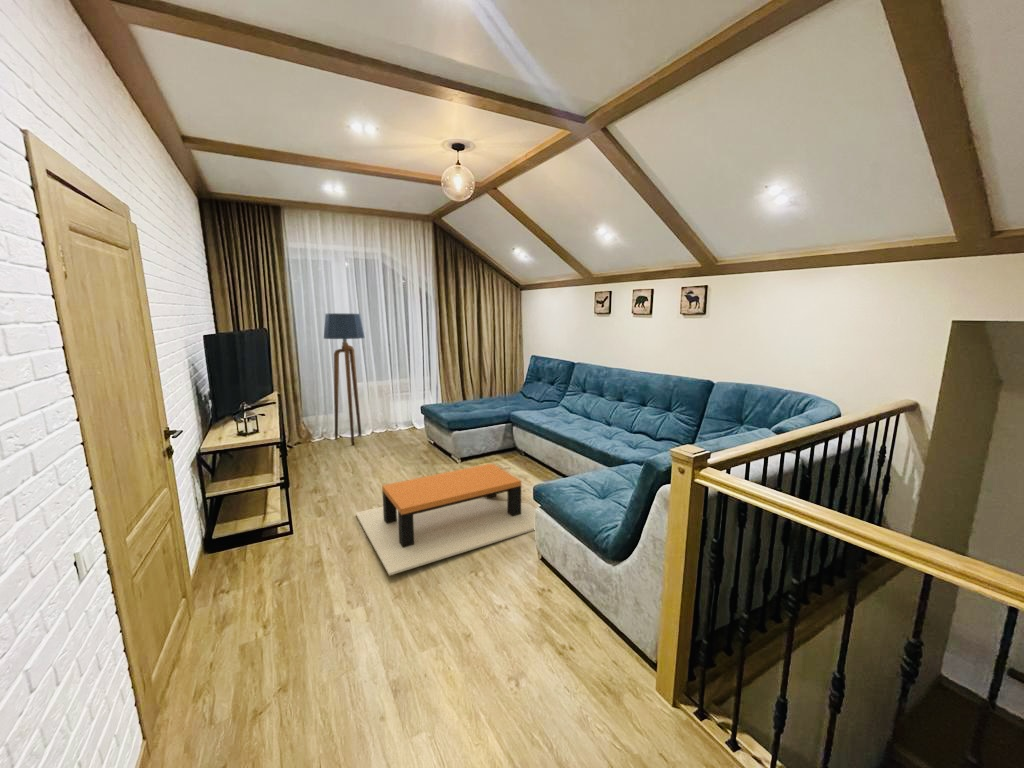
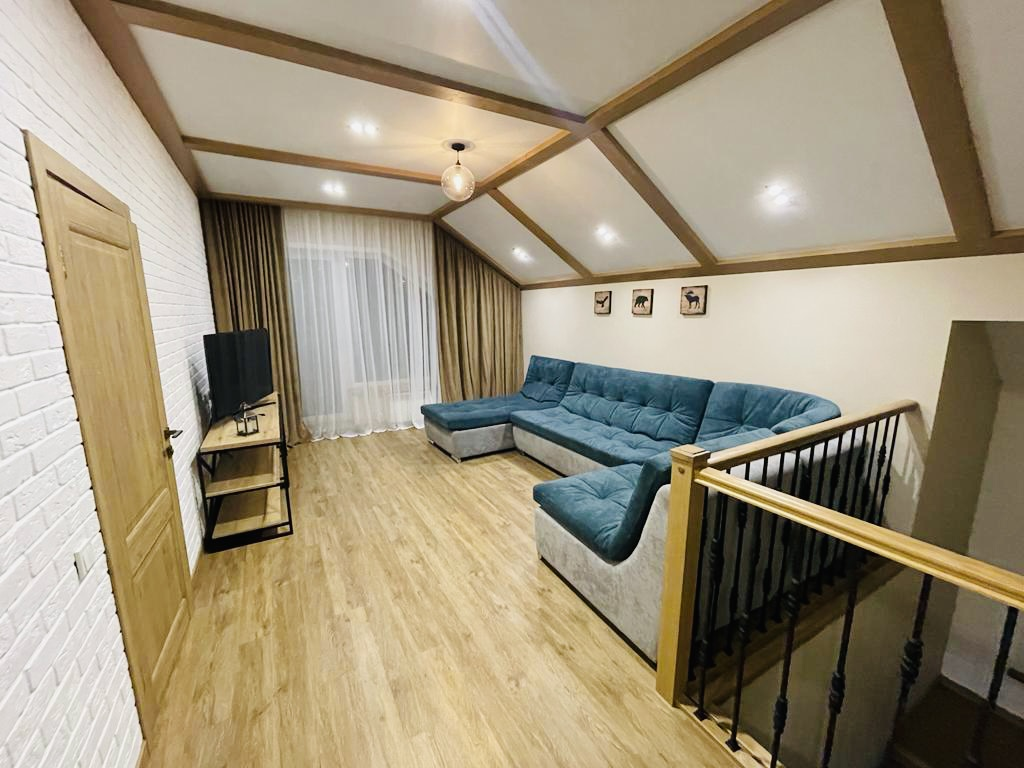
- coffee table (453, 501)
- floor lamp (347, 378)
